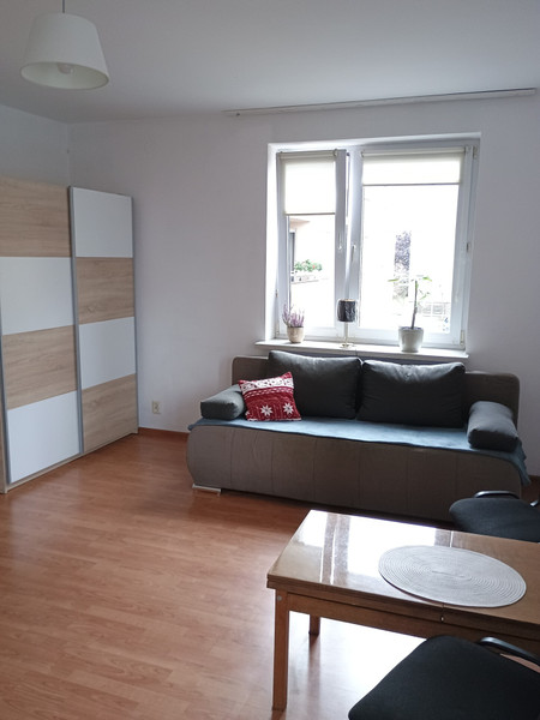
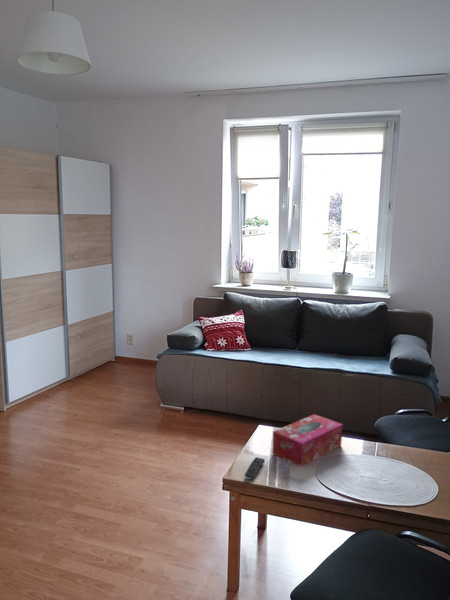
+ tissue box (308, 438)
+ remote control (254, 468)
